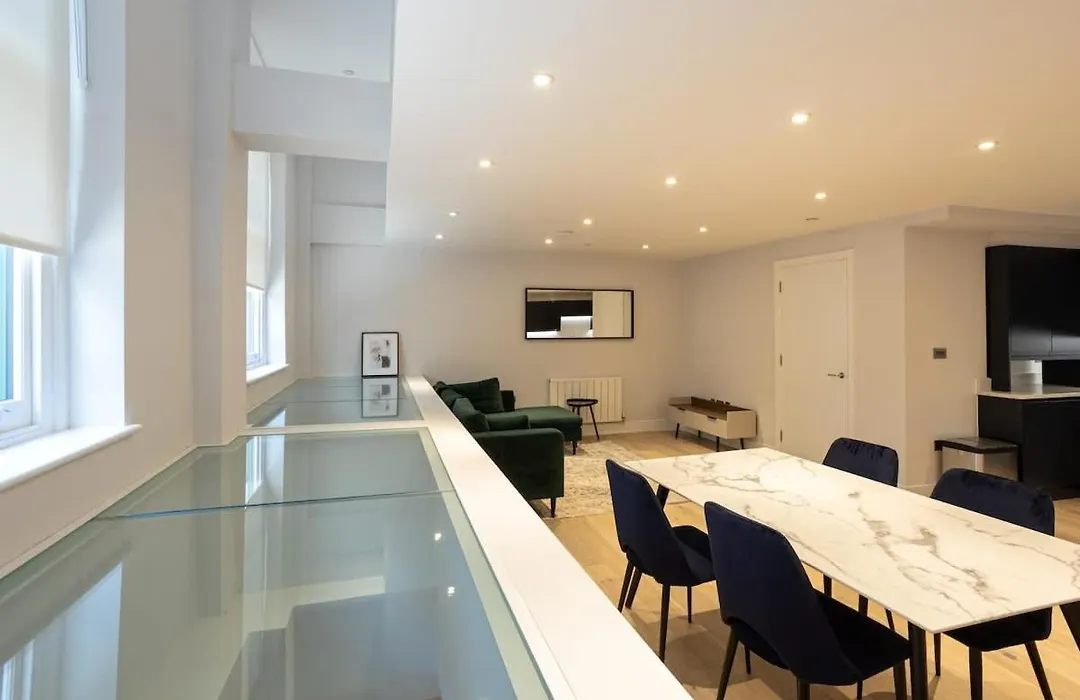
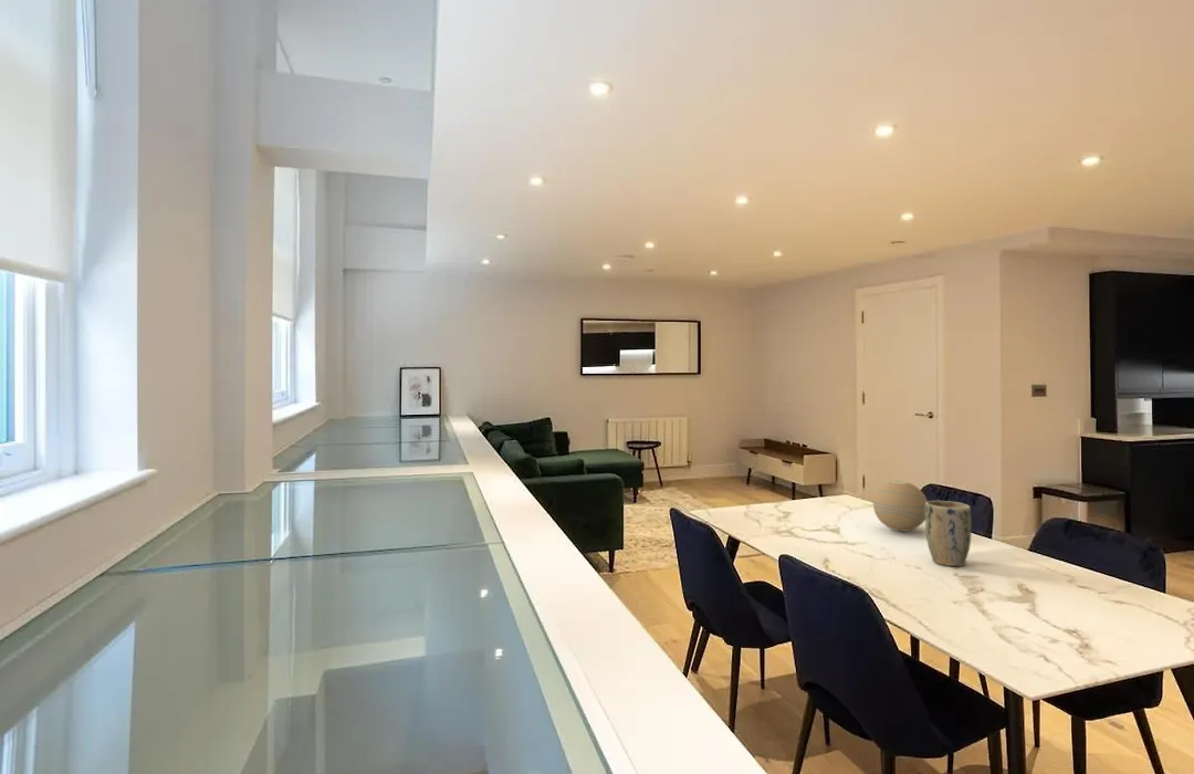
+ decorative orb (900, 505)
+ plant pot (947, 533)
